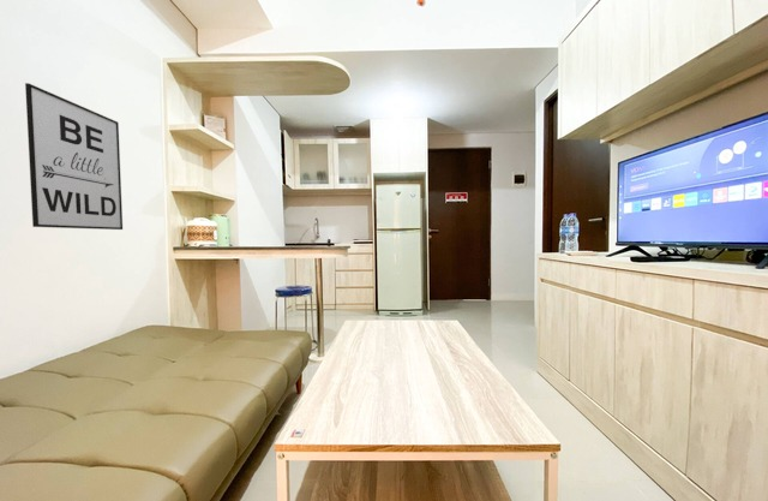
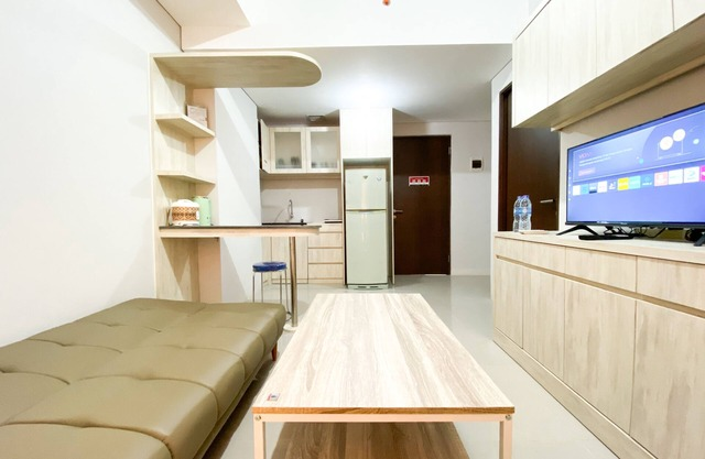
- wall art (80, 167)
